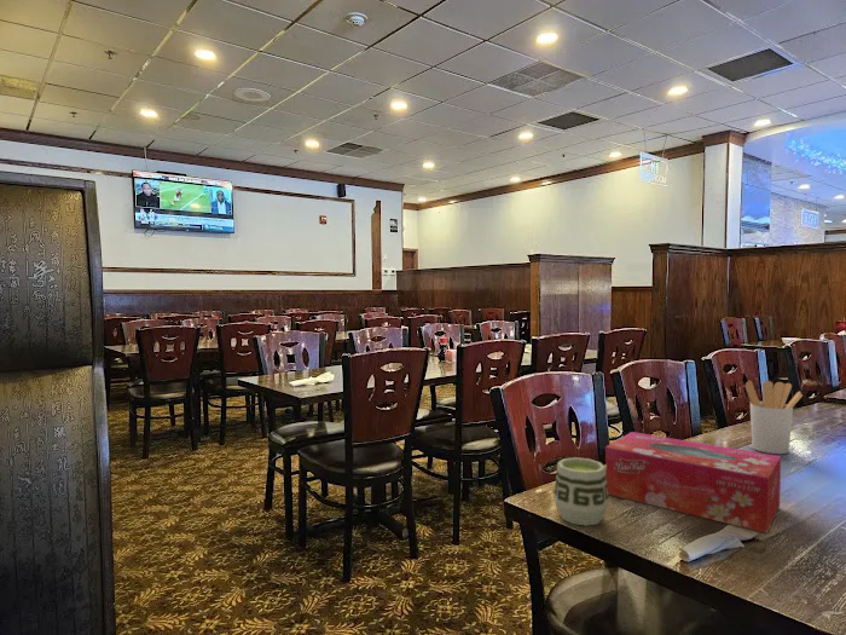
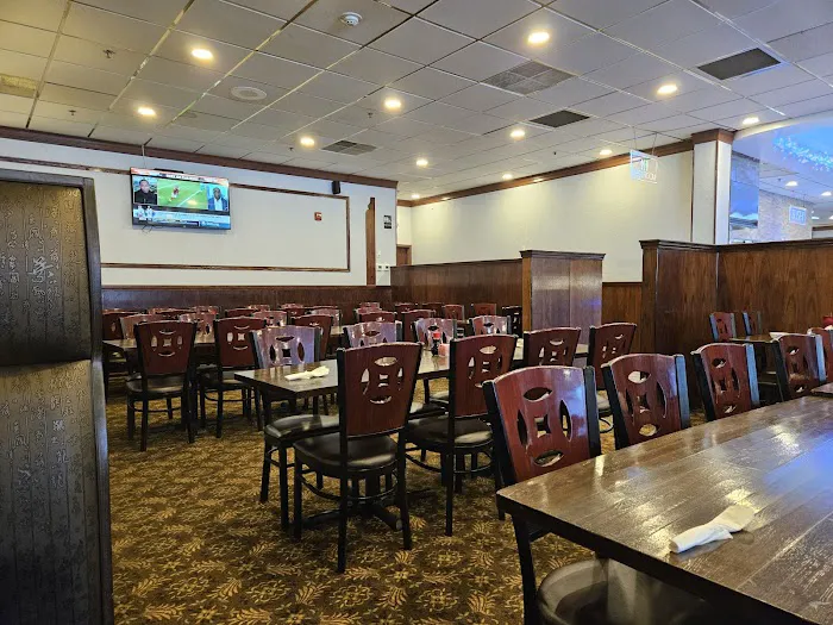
- cup (580, 490)
- tissue box (689, 475)
- utensil holder (772, 414)
